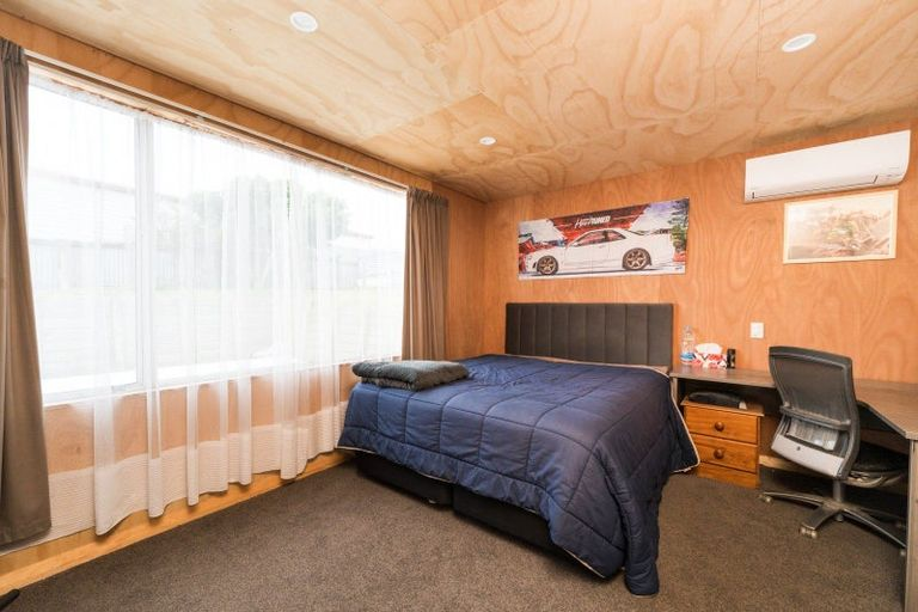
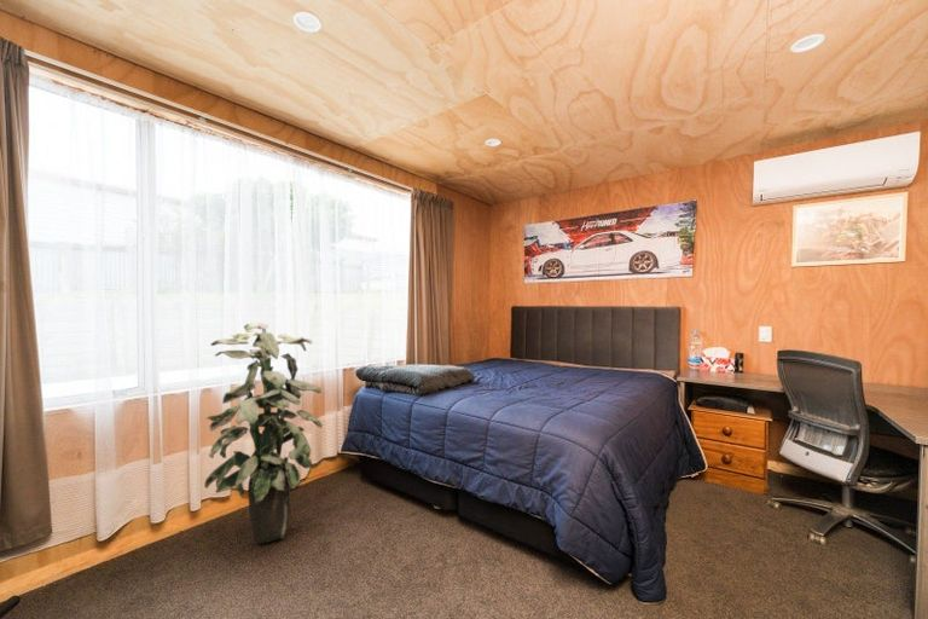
+ indoor plant (263, 429)
